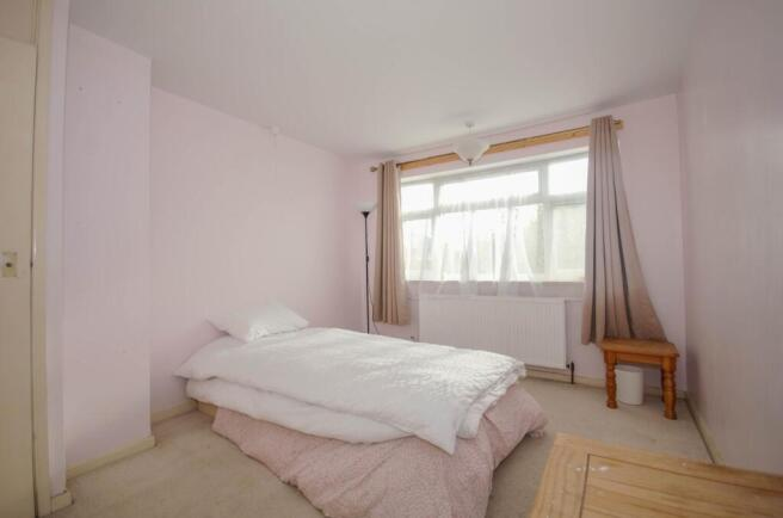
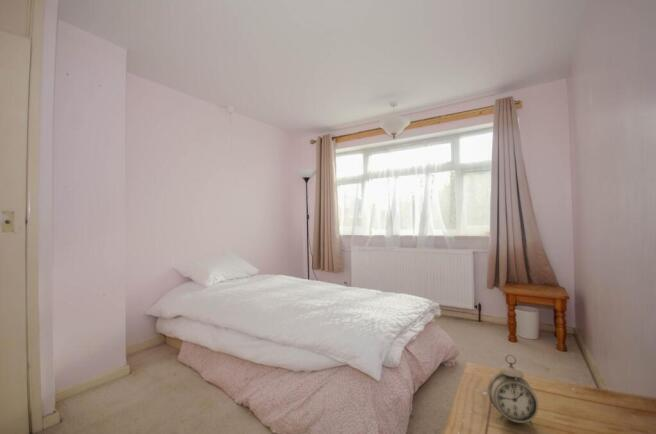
+ alarm clock (512, 388)
